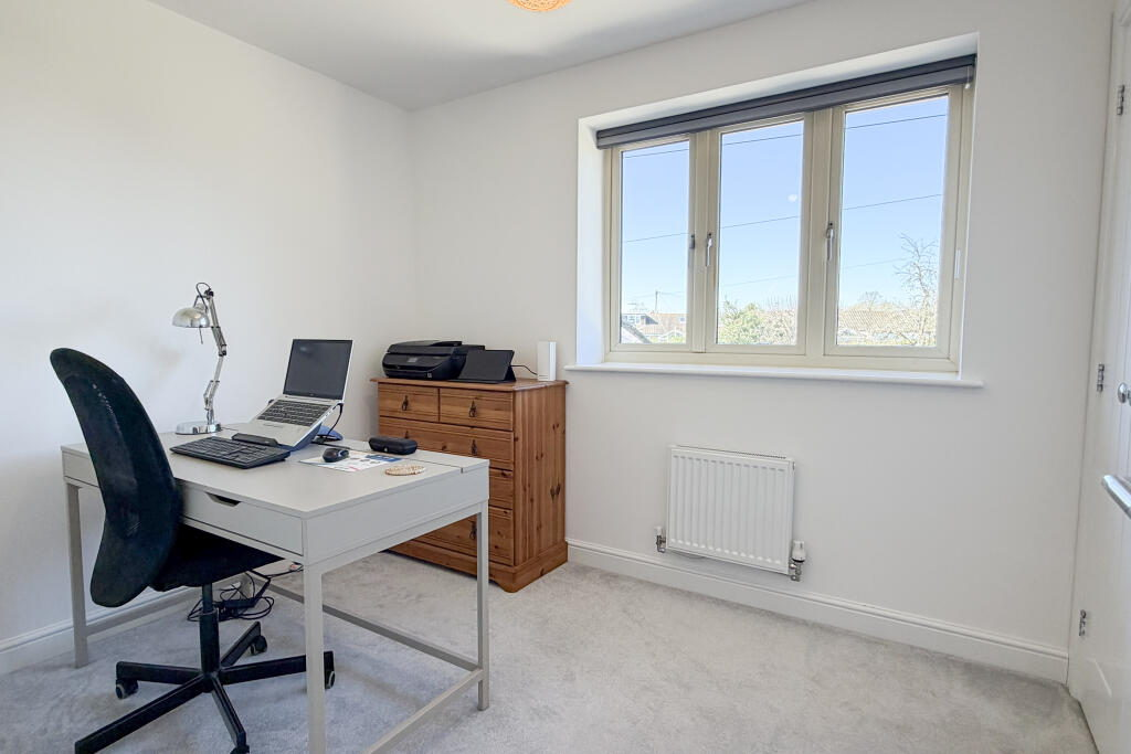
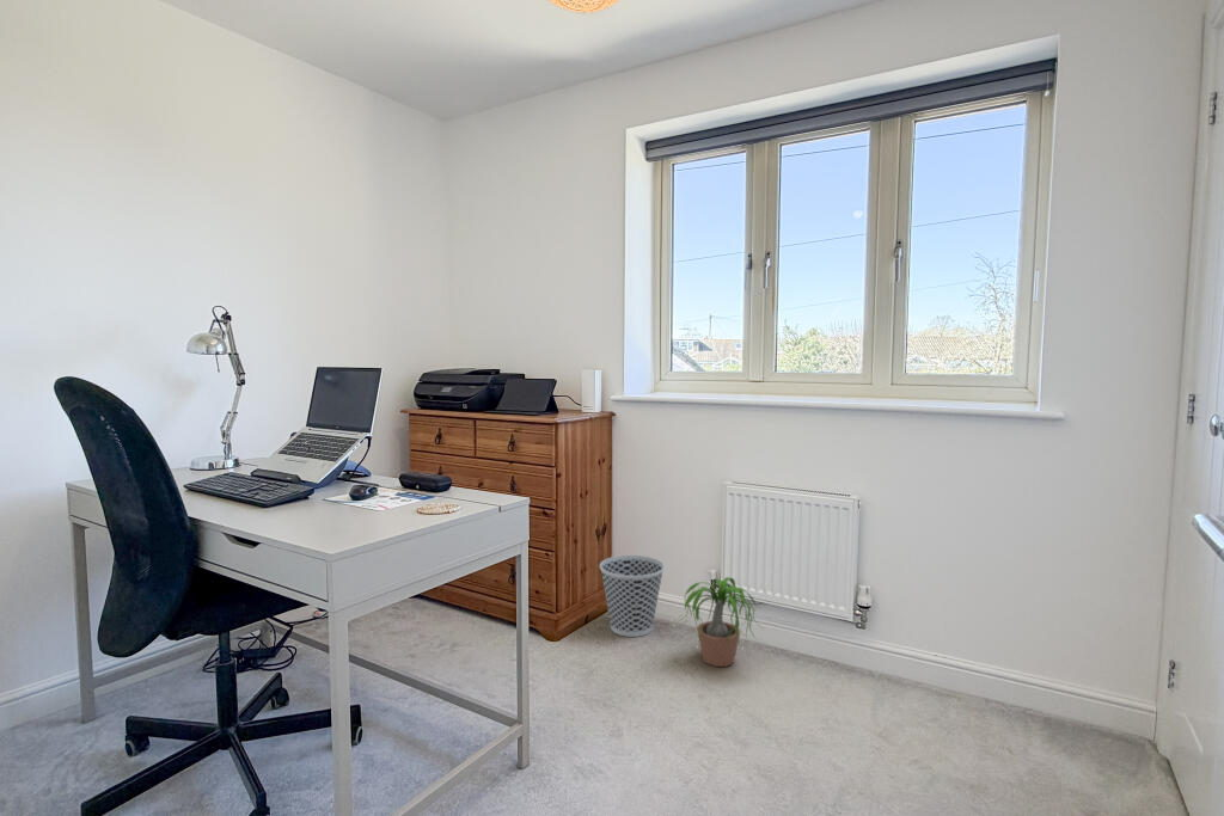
+ potted plant (726, 622)
+ wastebasket (631, 596)
